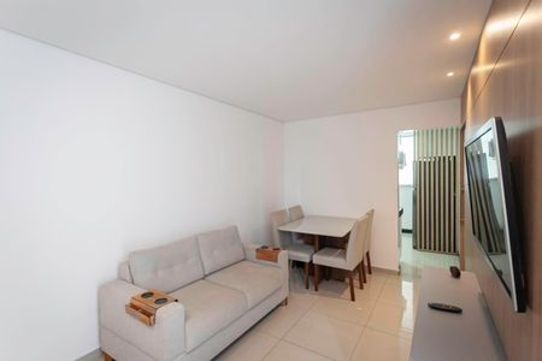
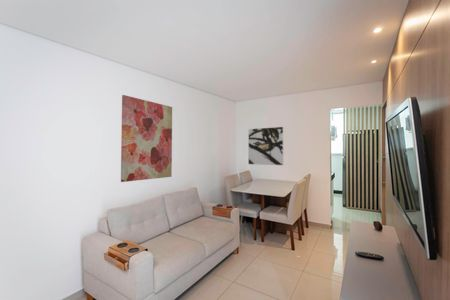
+ wall art (149, 140)
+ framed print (265, 146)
